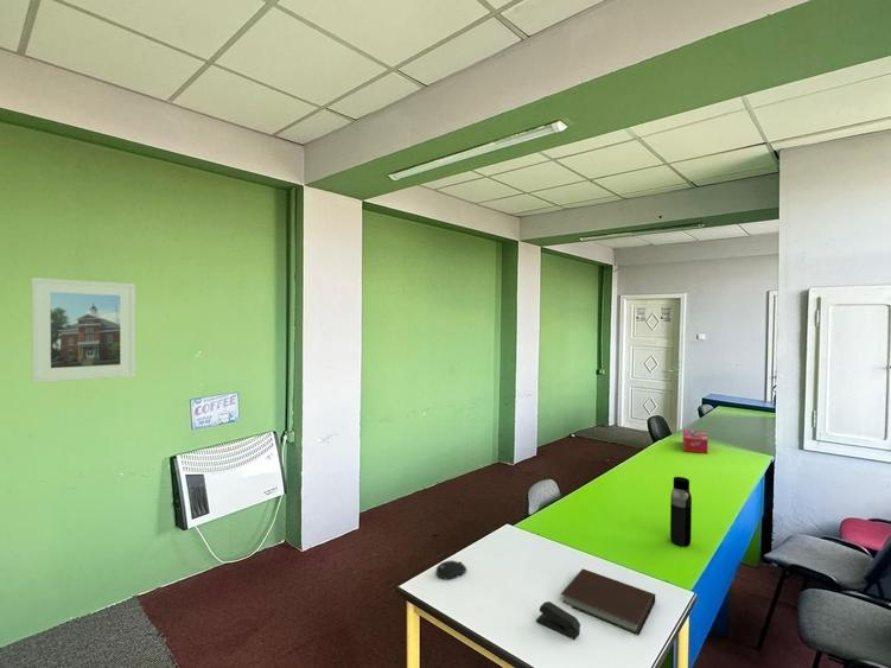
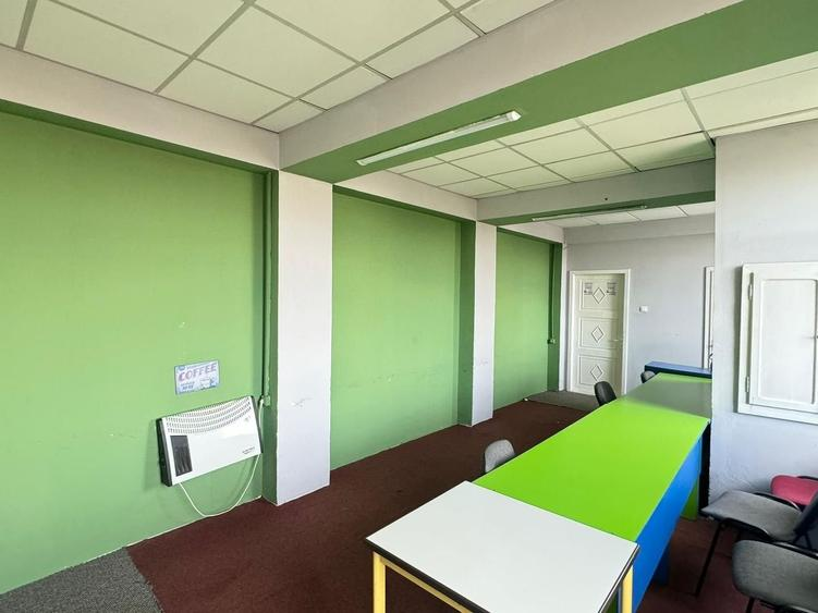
- tissue box (694, 440)
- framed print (87, 330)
- notebook (607, 597)
- computer mouse (451, 567)
- water bottle (680, 510)
- stapler (558, 618)
